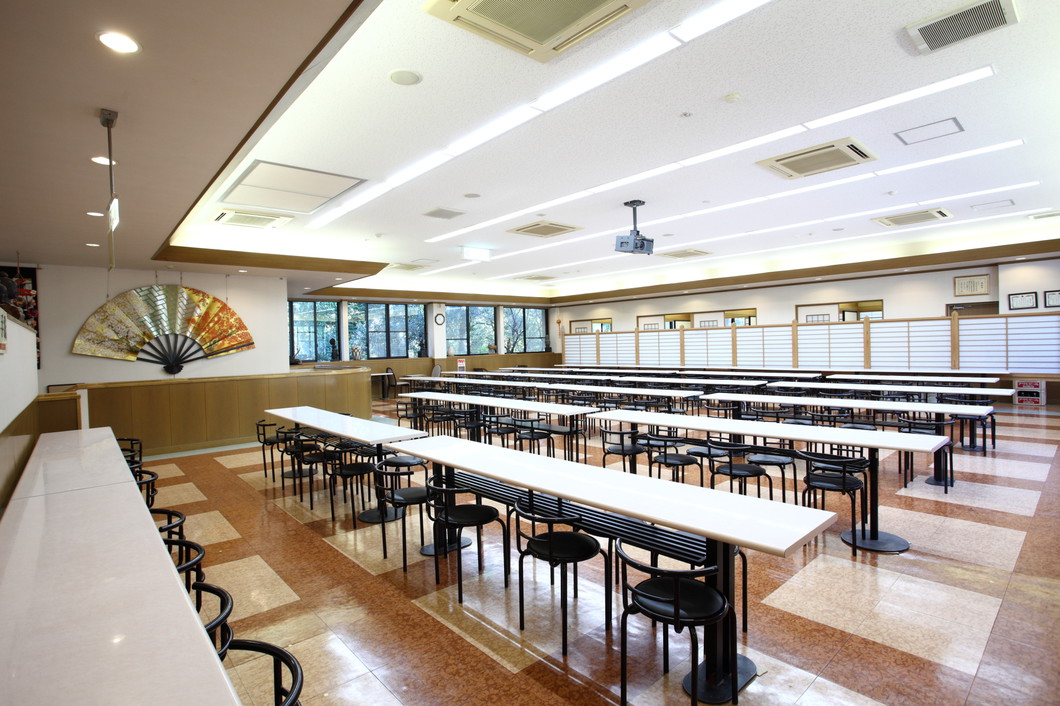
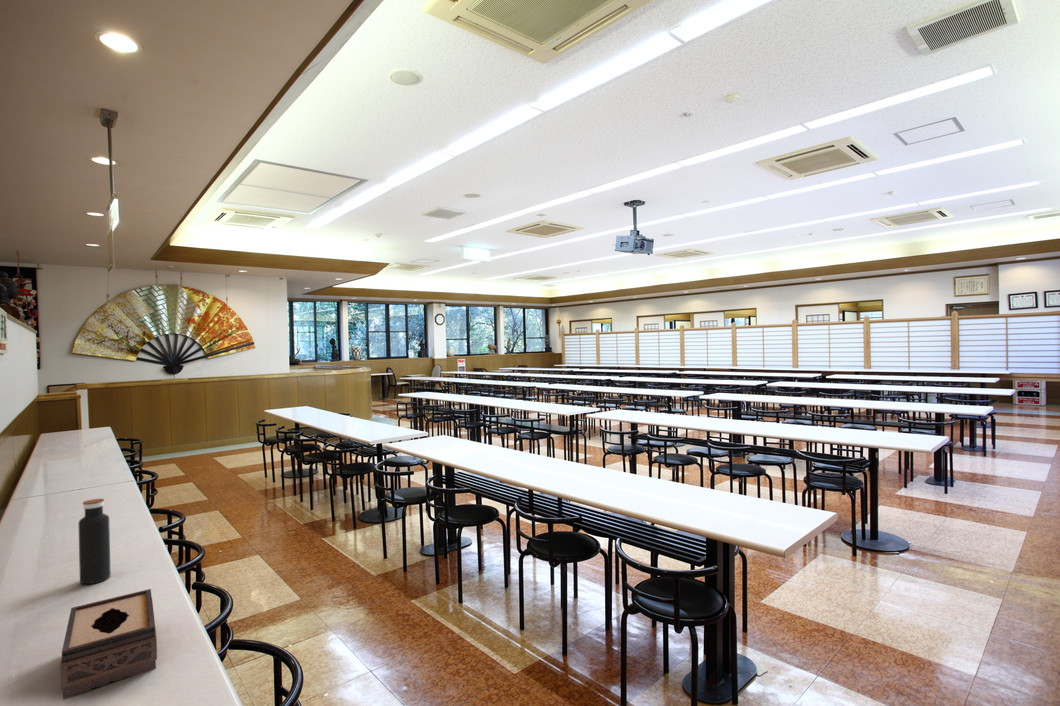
+ tissue box (111, 637)
+ water bottle (94, 540)
